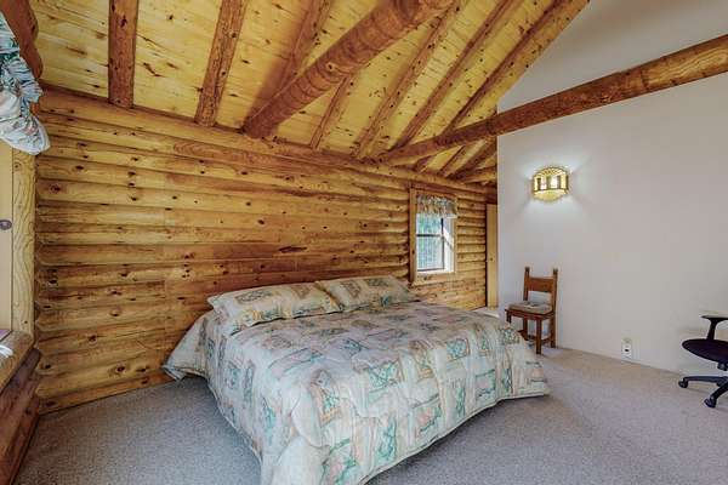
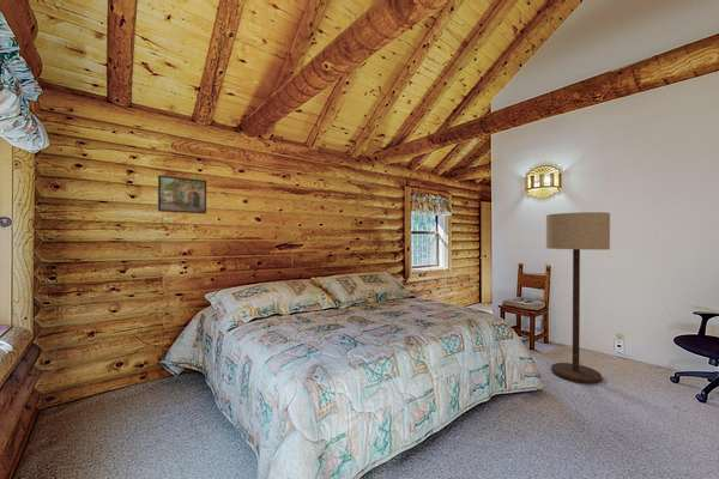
+ floor lamp (575, 293)
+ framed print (182, 195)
